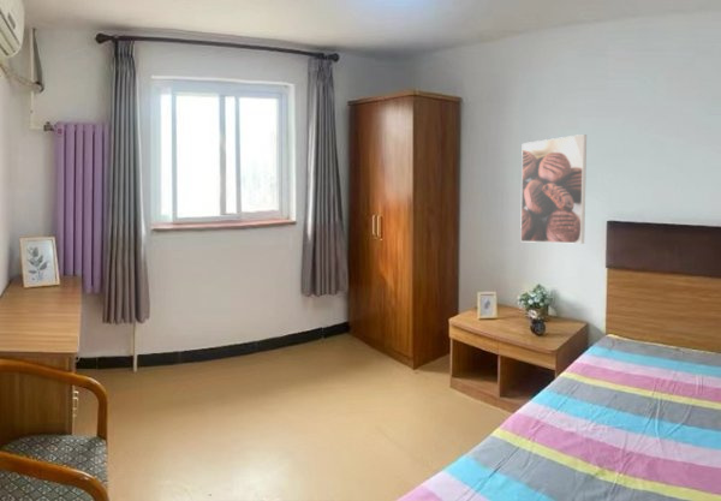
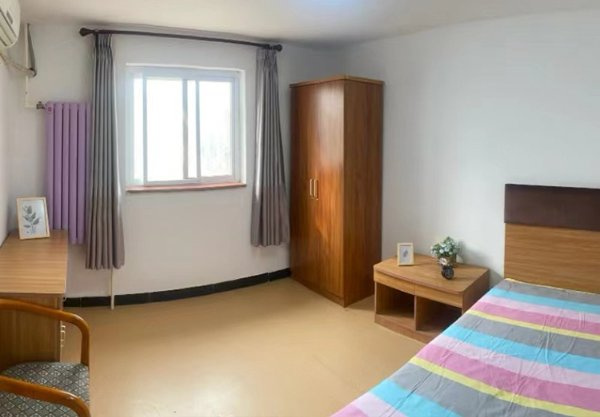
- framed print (552, 191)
